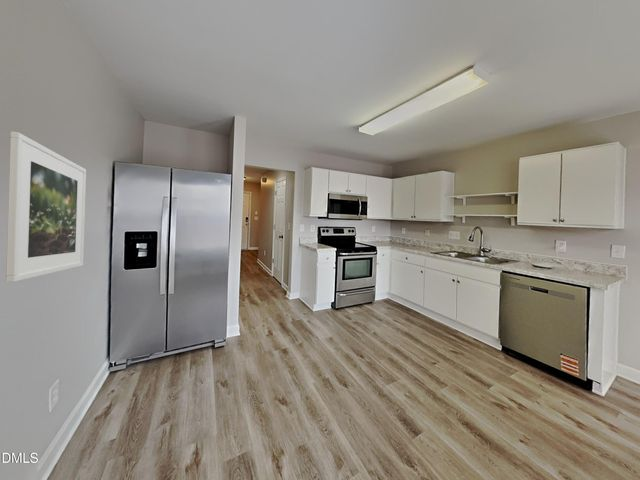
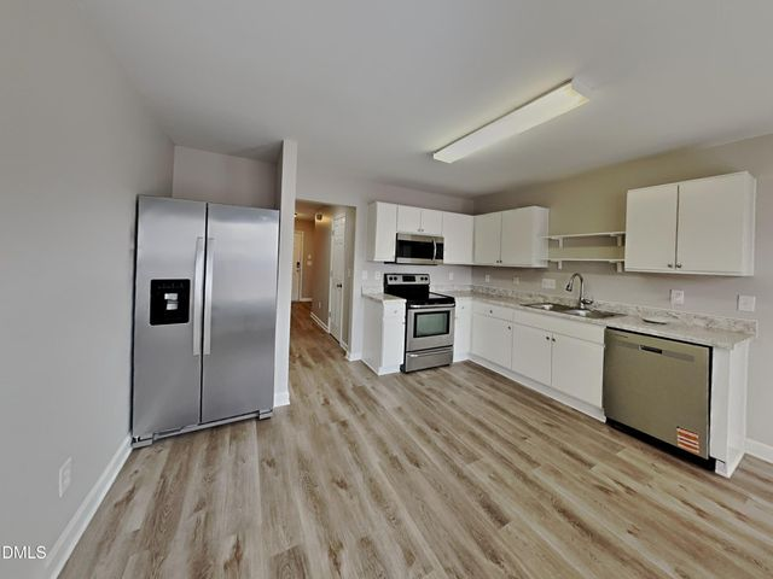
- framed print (55, 213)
